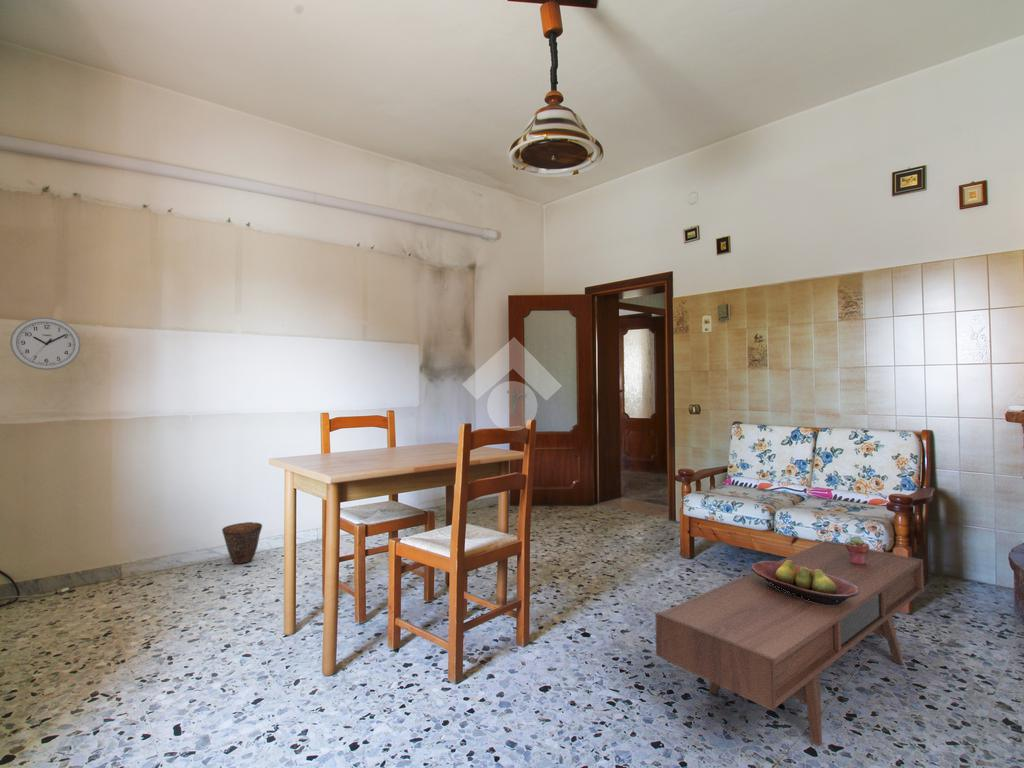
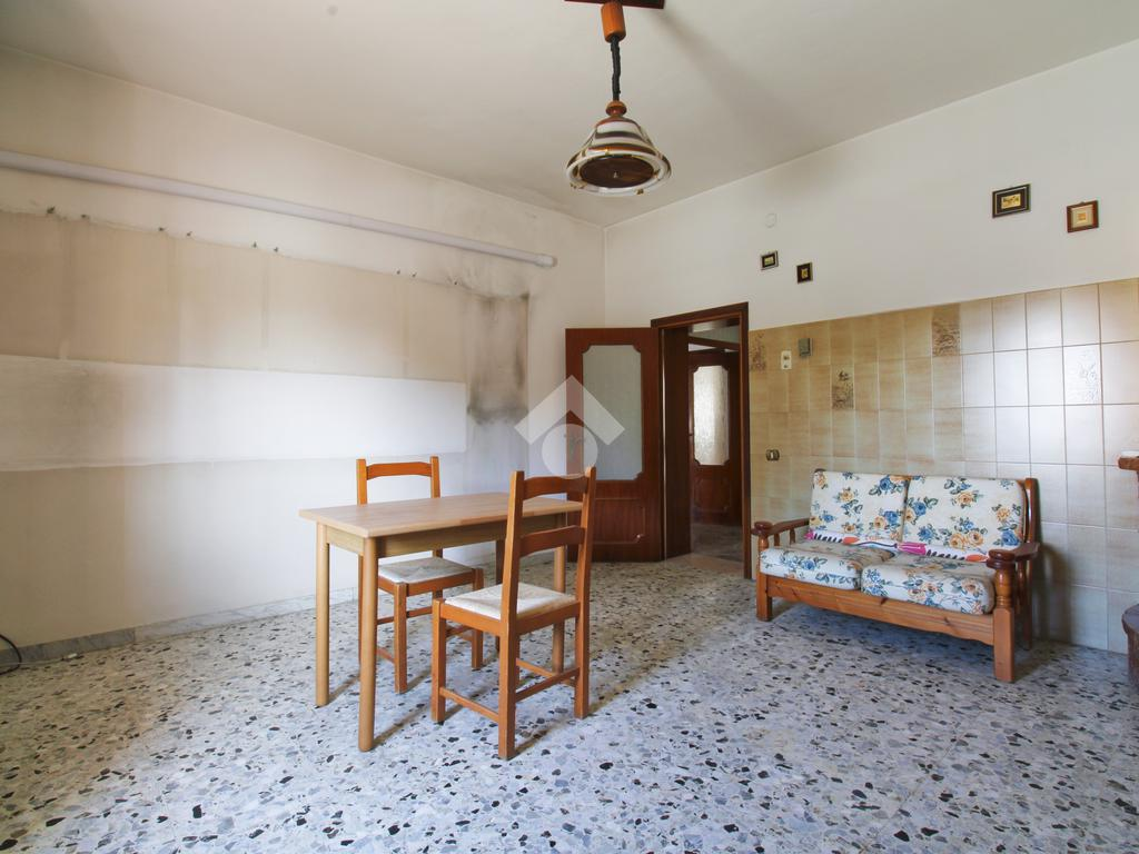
- wall clock (46, 343)
- fruit bowl (802, 577)
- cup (242, 544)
- potted succulent (857, 548)
- coffee table (807, 629)
